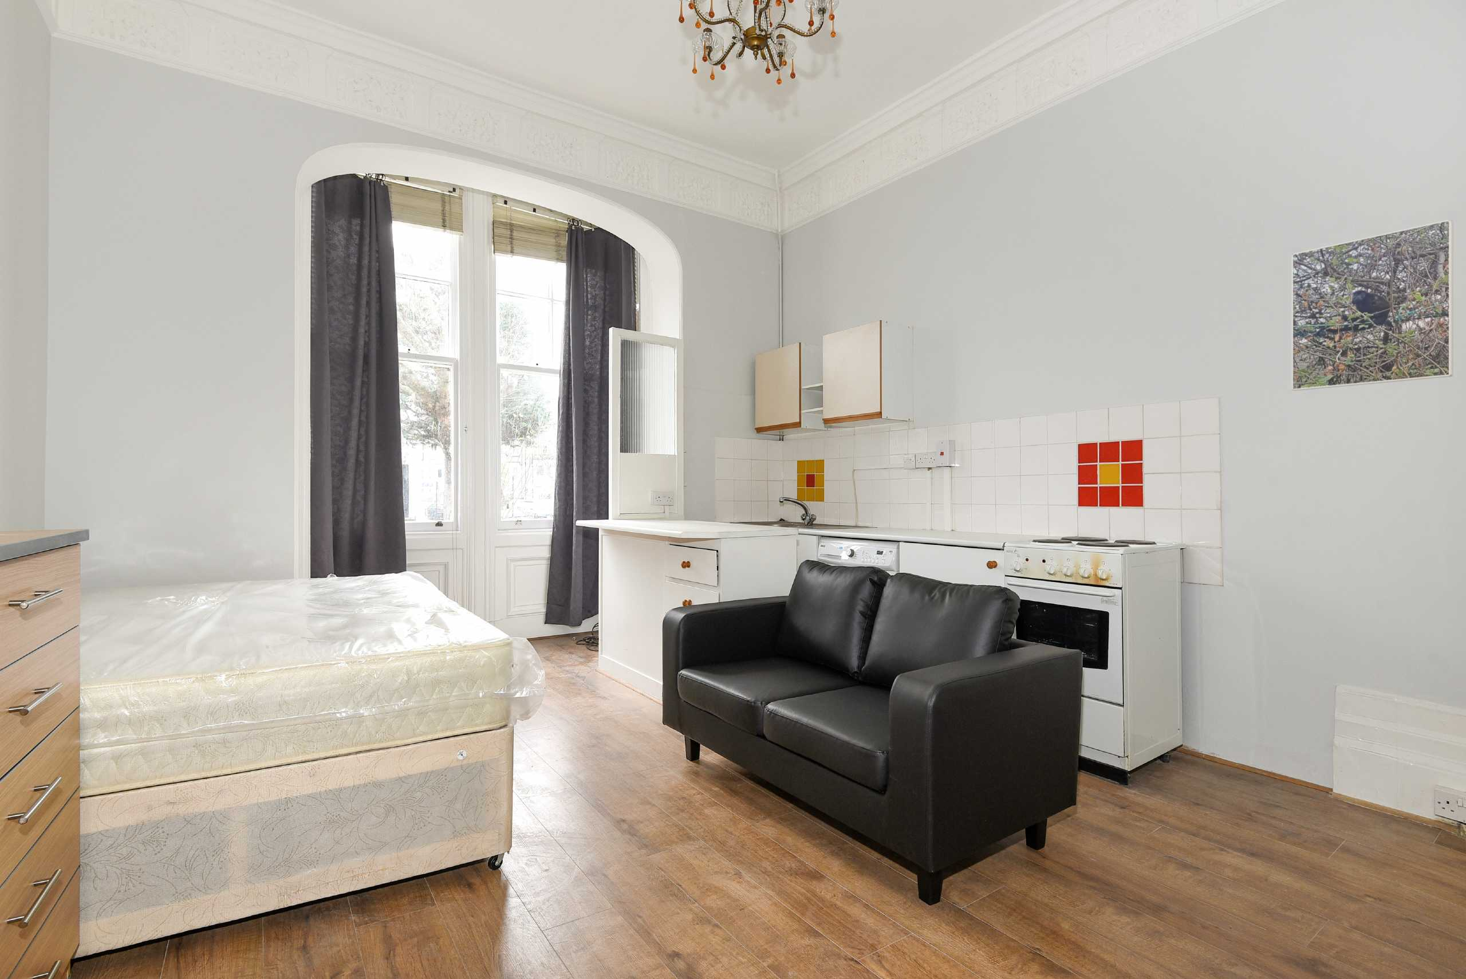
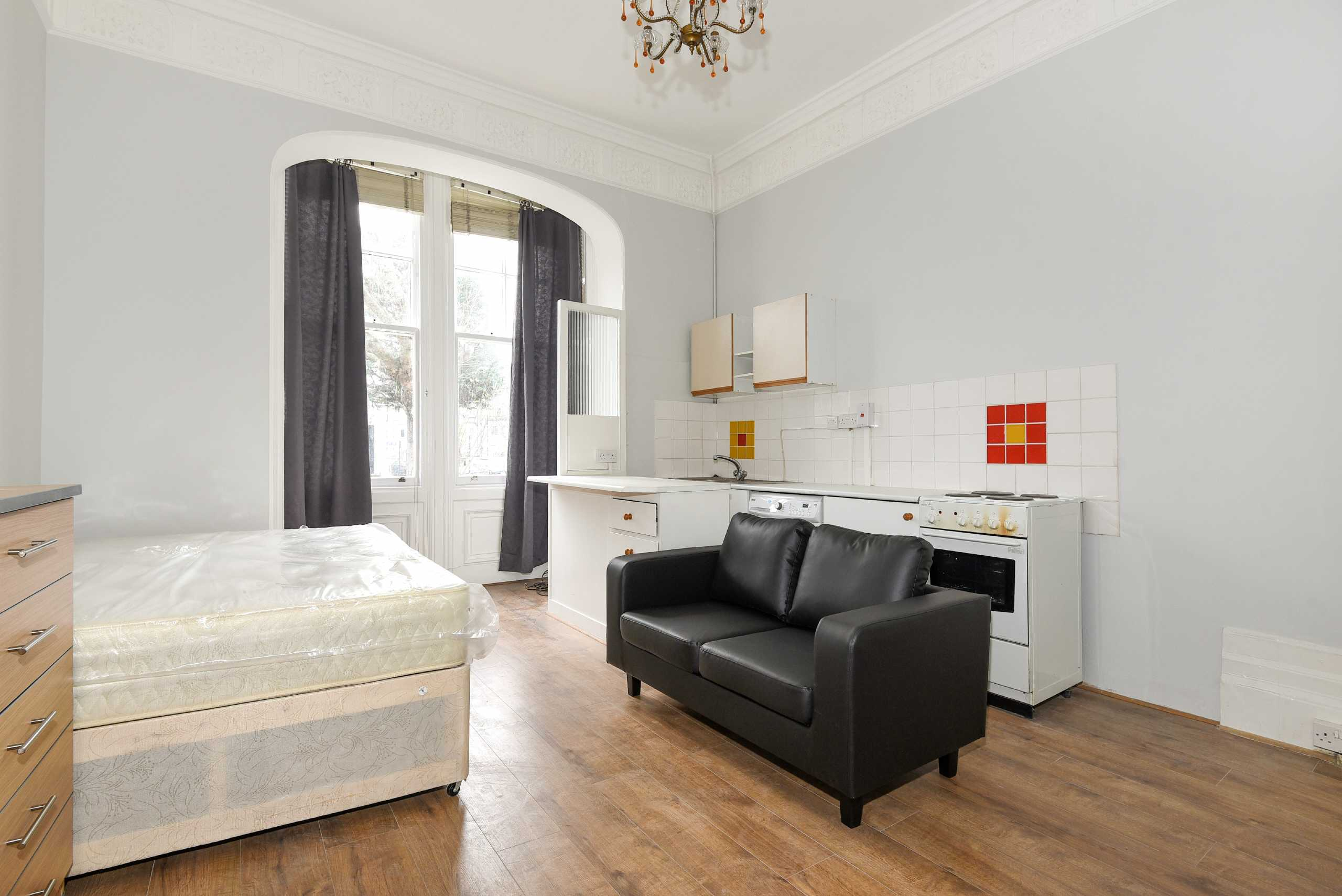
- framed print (1367, 311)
